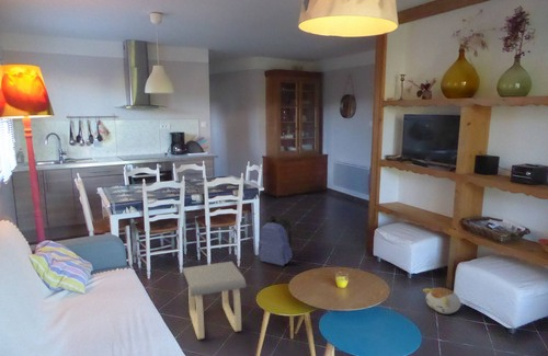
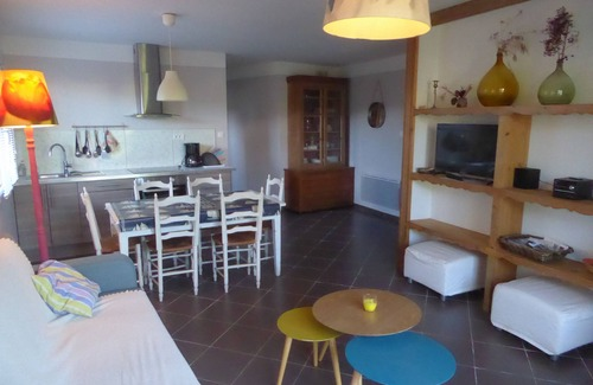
- plush toy (445, 298)
- stool (212, 292)
- backpack (277, 238)
